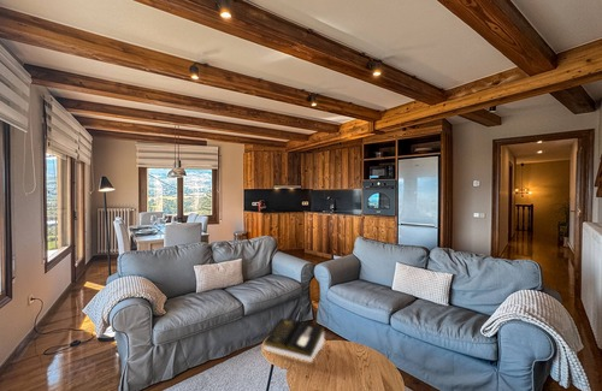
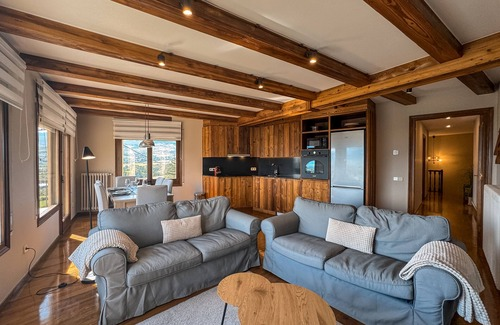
- book (294, 337)
